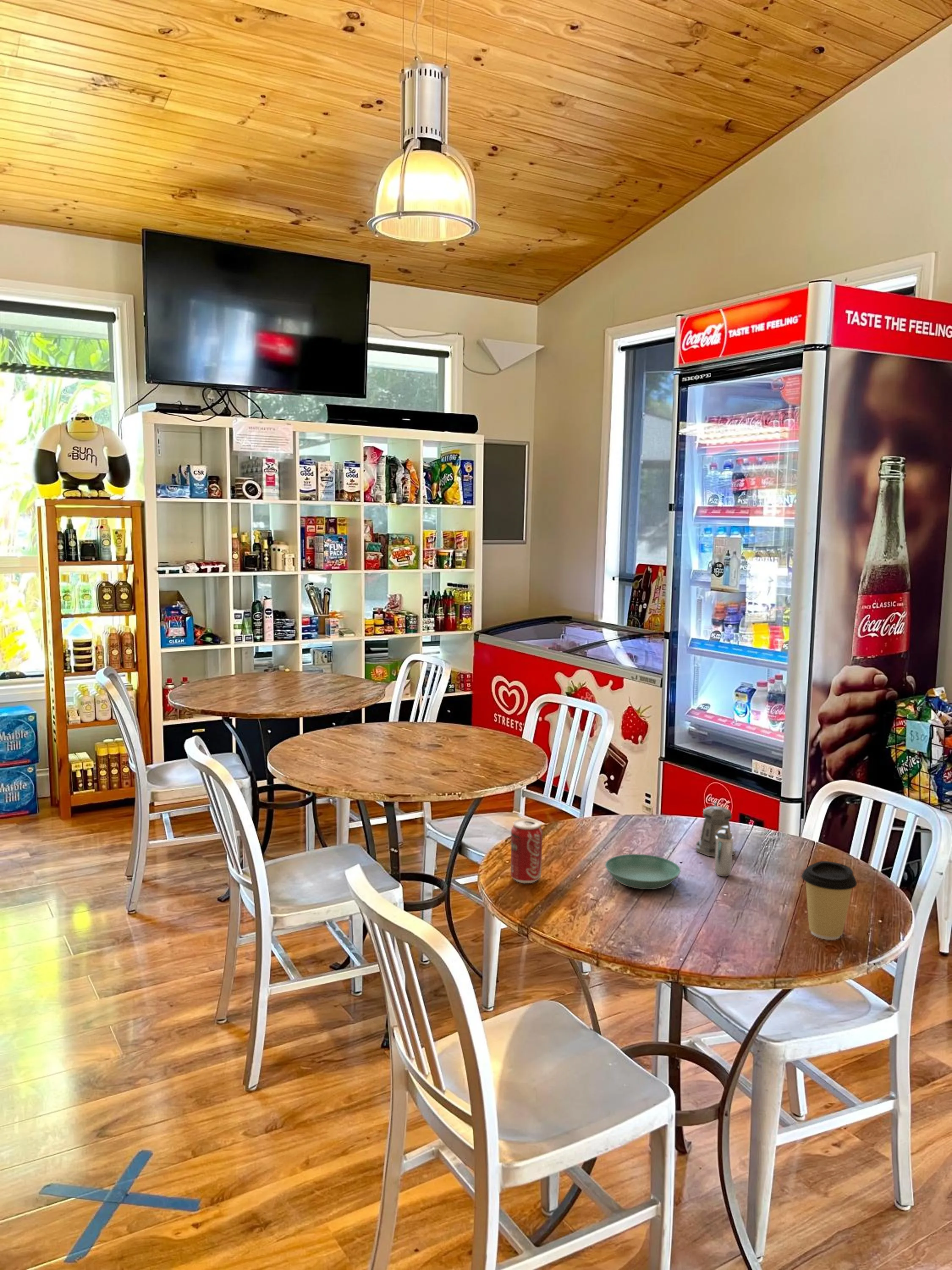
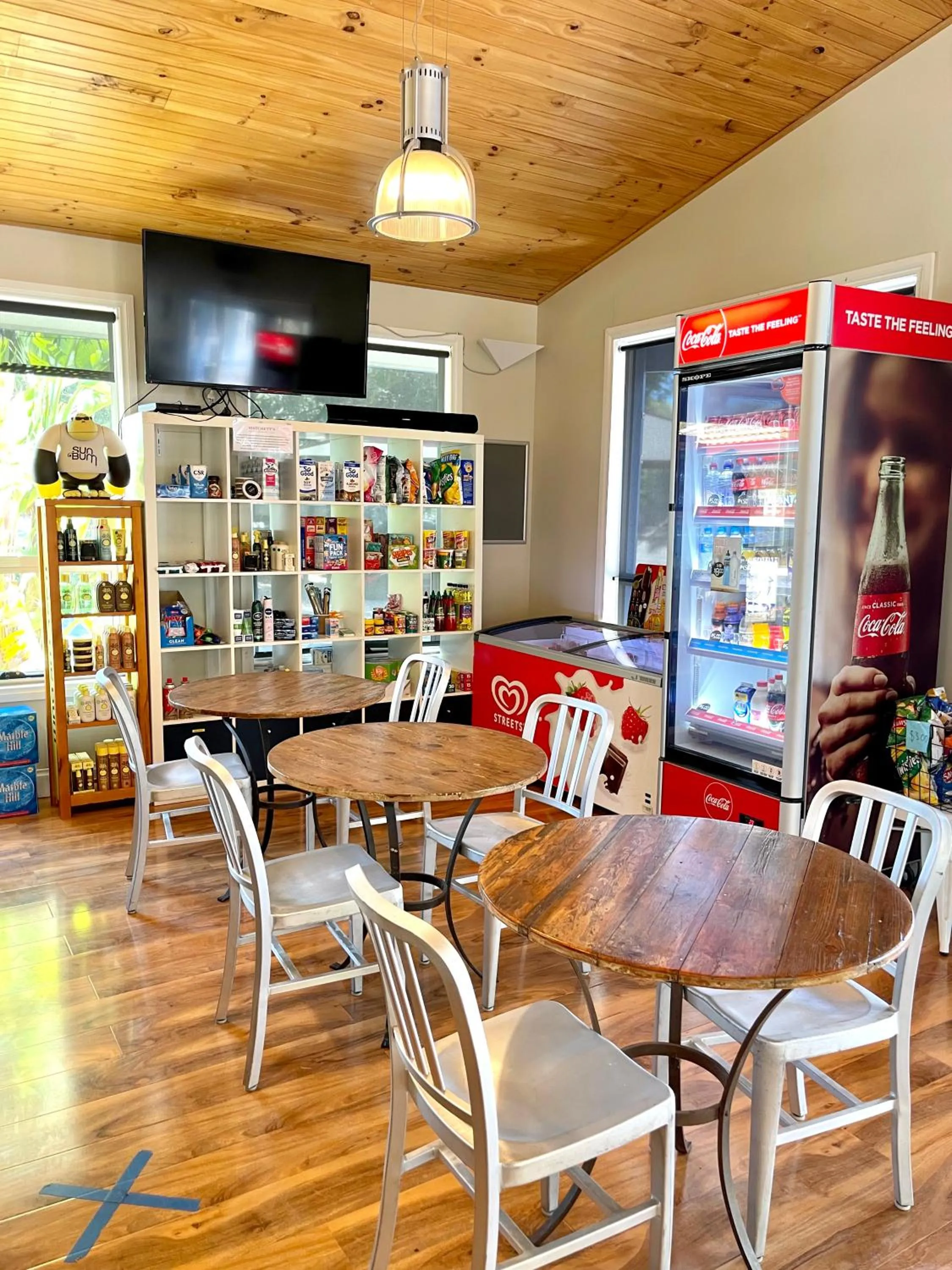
- shaker (724, 850)
- coffee cup (827, 902)
- pepper shaker (717, 827)
- beverage can (526, 850)
- saucer (642, 873)
